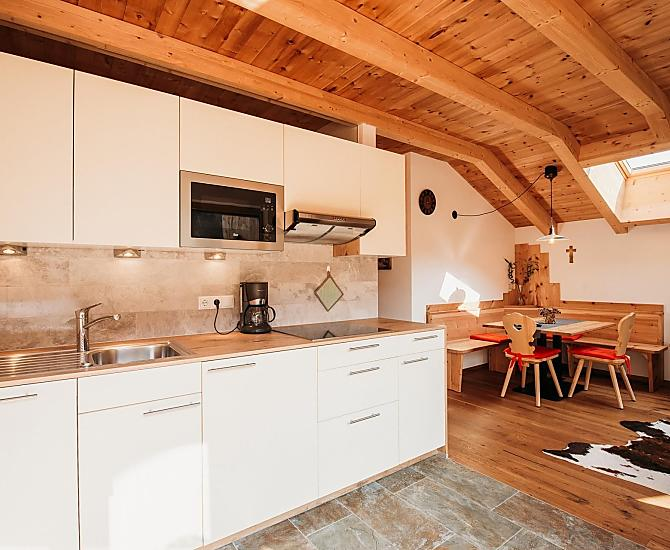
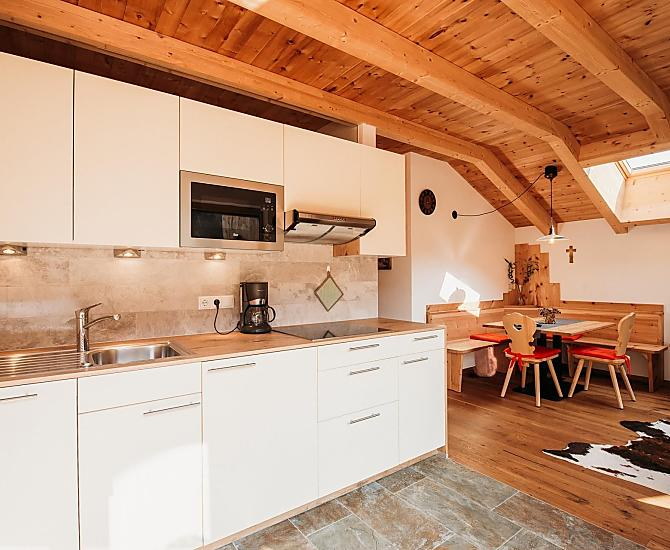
+ backpack (483, 357)
